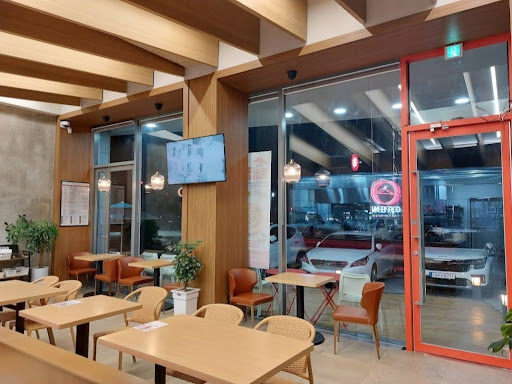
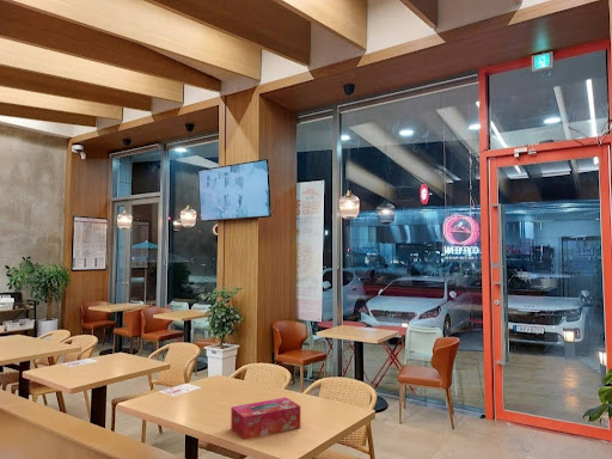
+ tissue box (265, 417)
